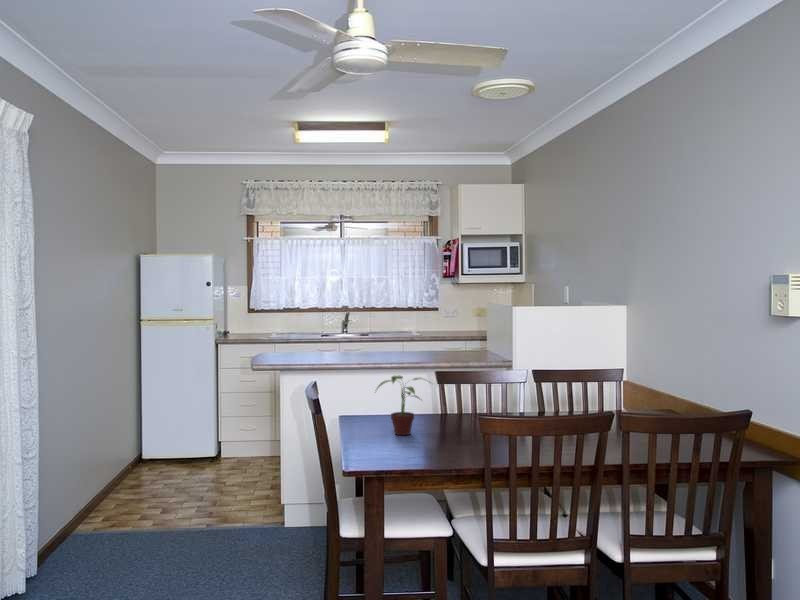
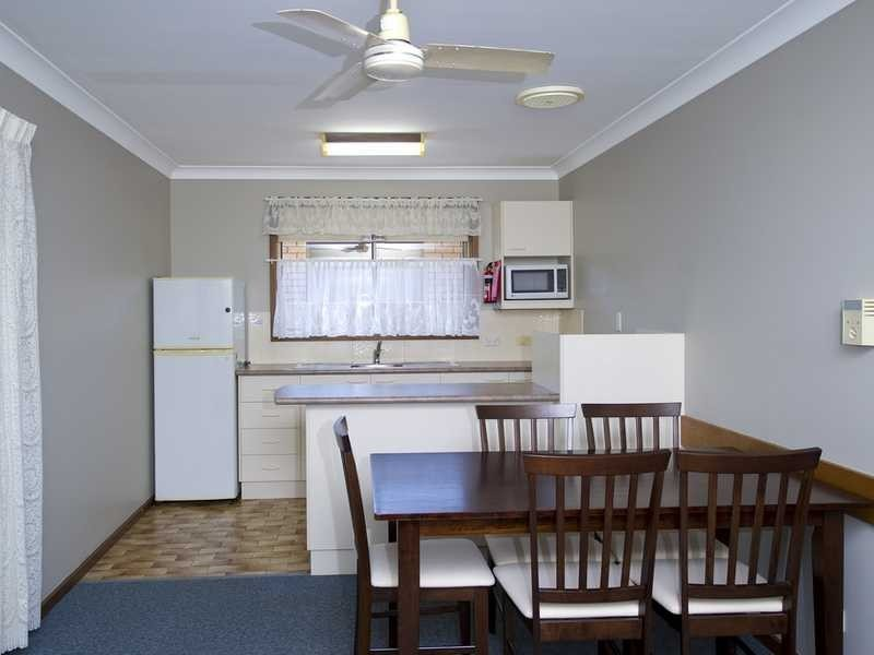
- potted plant (404, 405)
